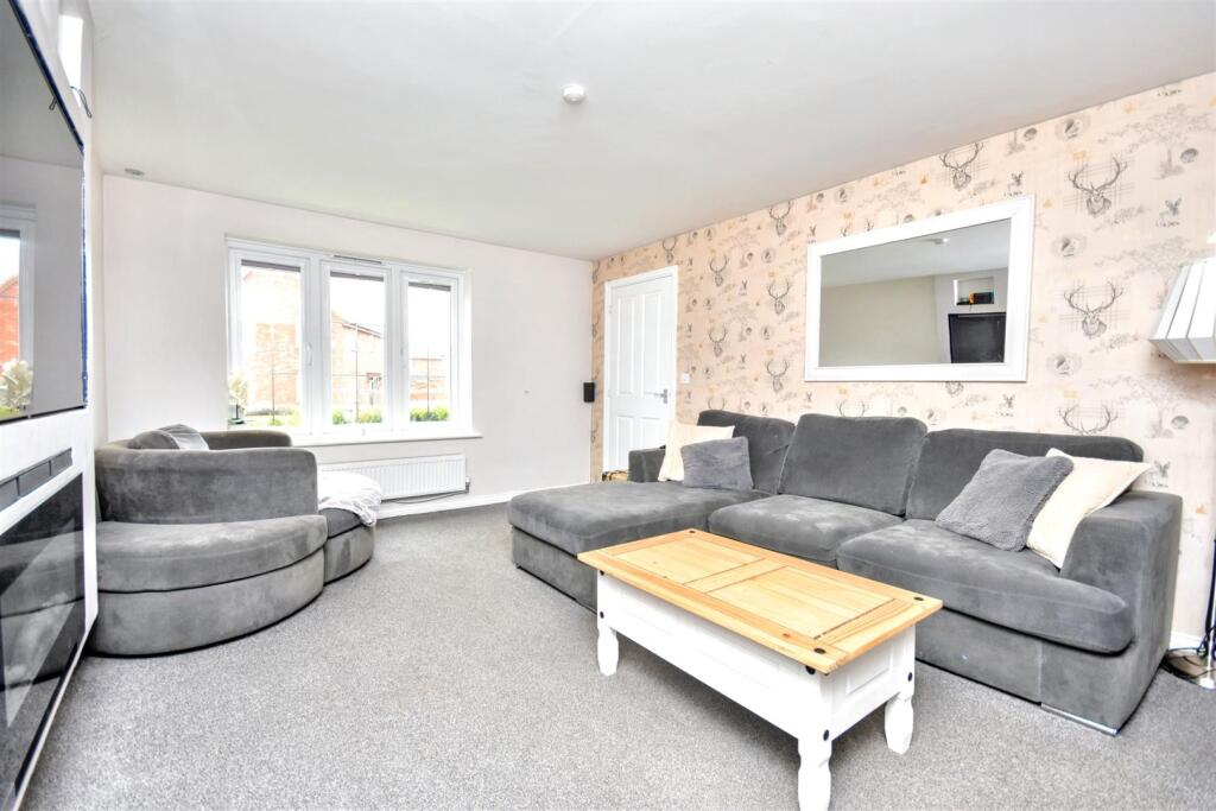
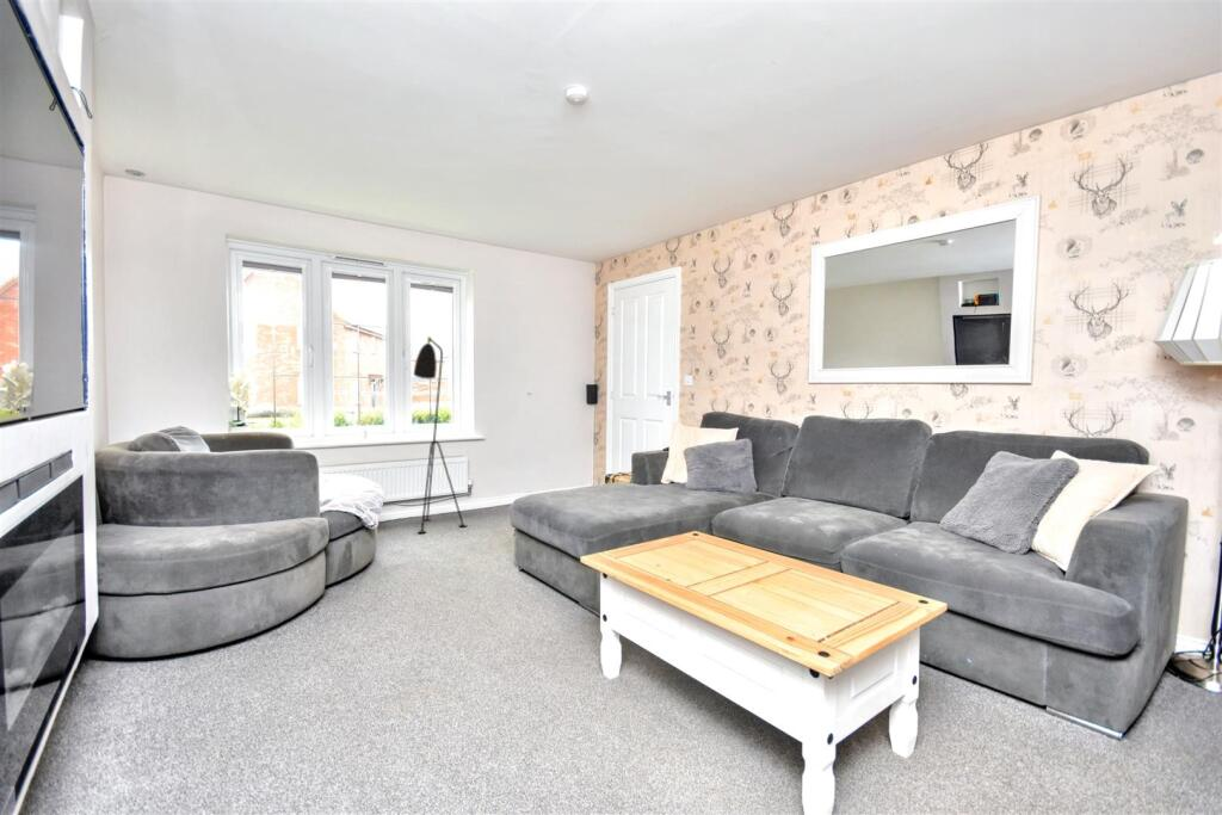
+ floor lamp (434, 430)
